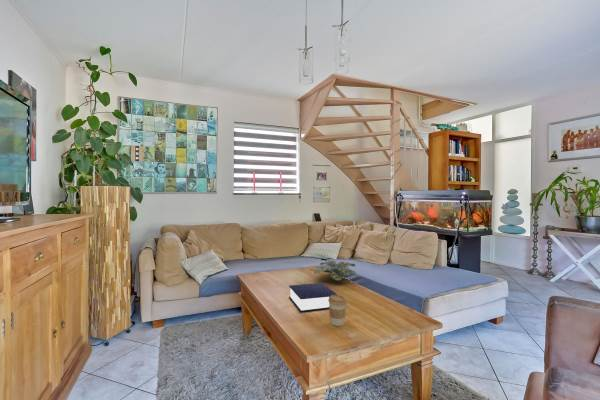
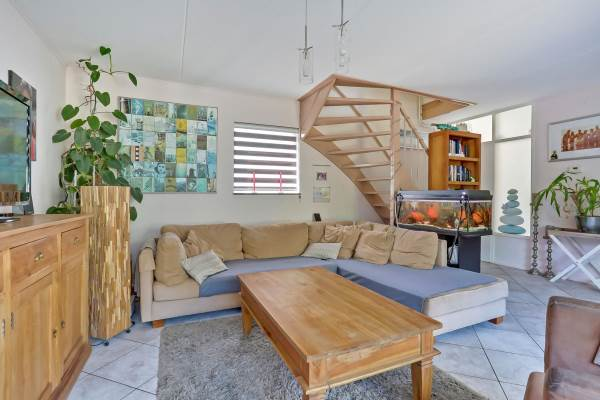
- plant (335, 271)
- book (314, 295)
- coffee cup (337, 309)
